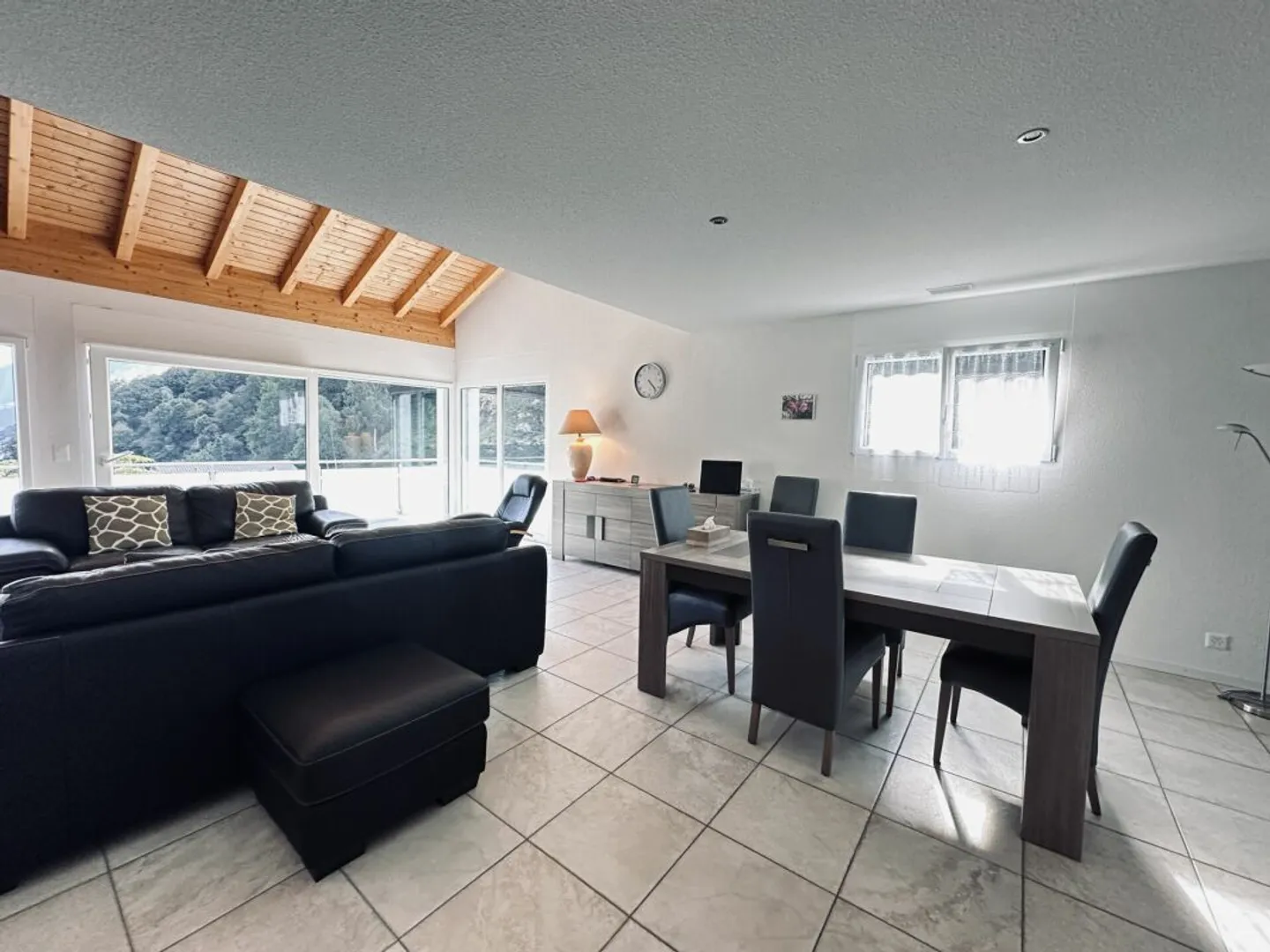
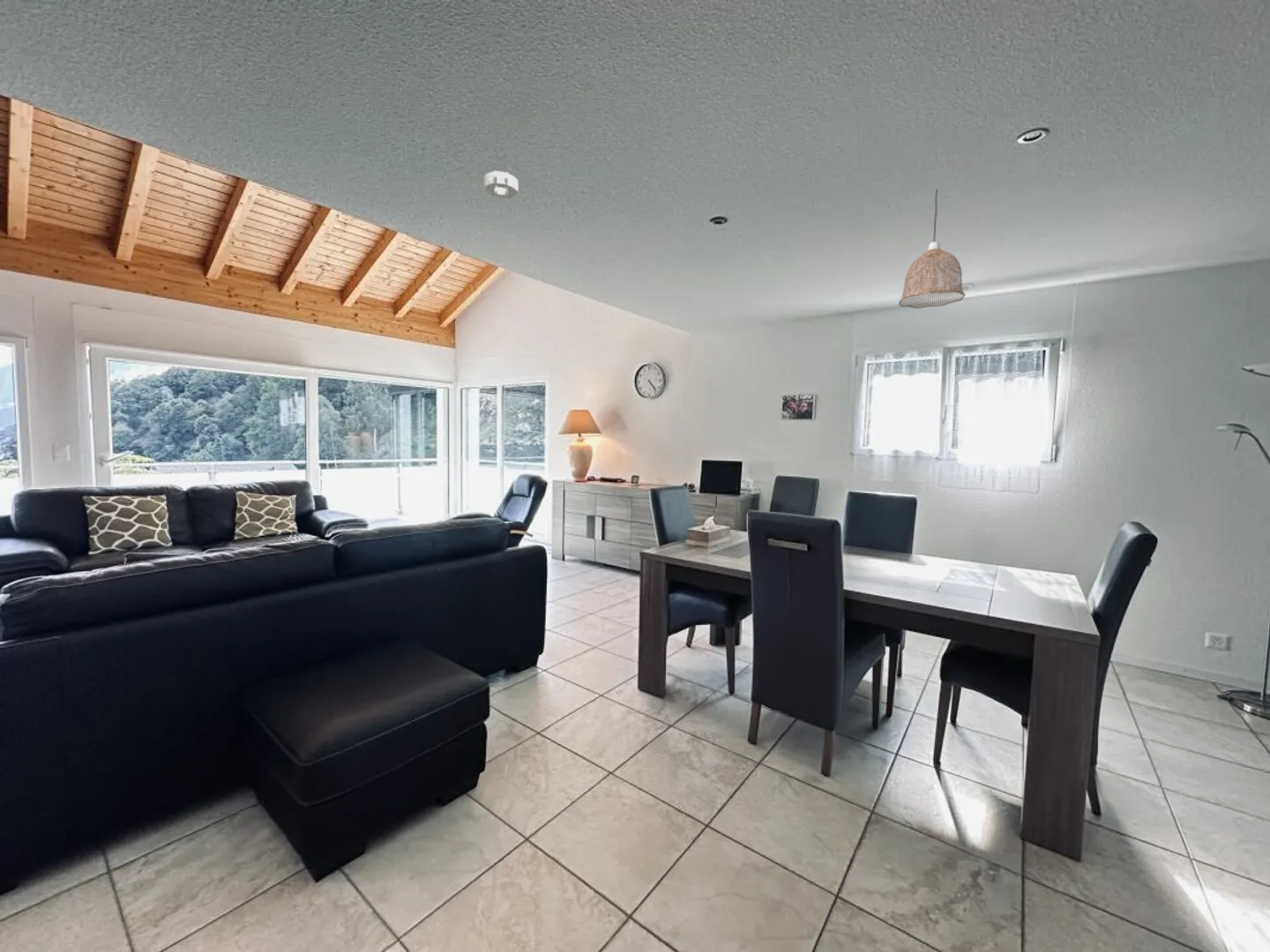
+ smoke detector (501, 184)
+ pendant lamp (933, 245)
